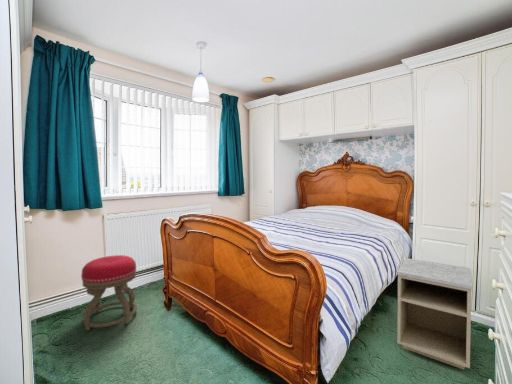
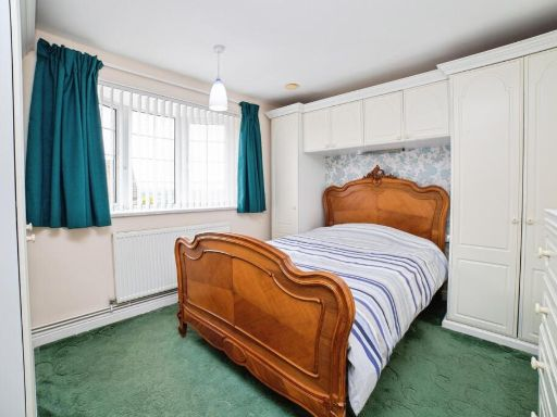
- nightstand (434, 308)
- stool (110, 287)
